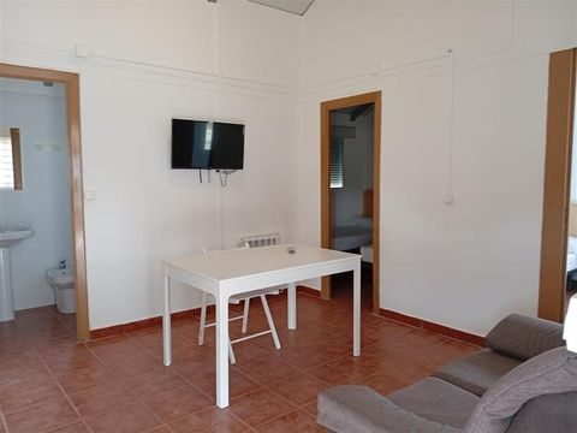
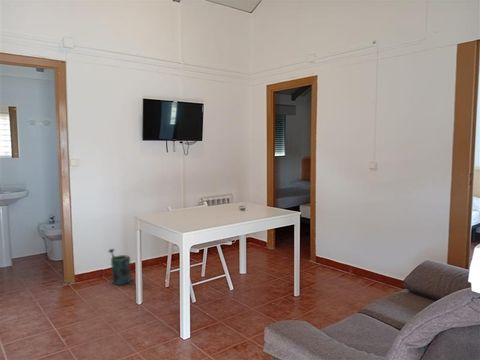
+ watering can (118, 266)
